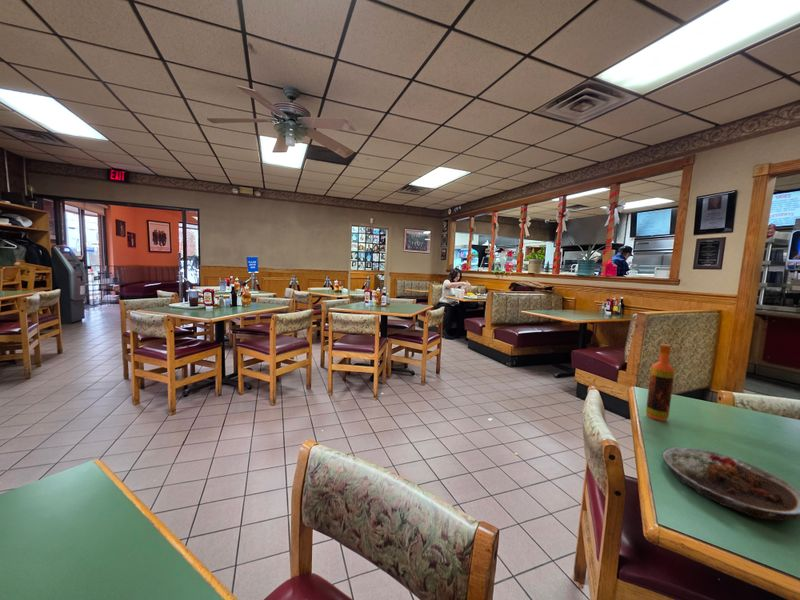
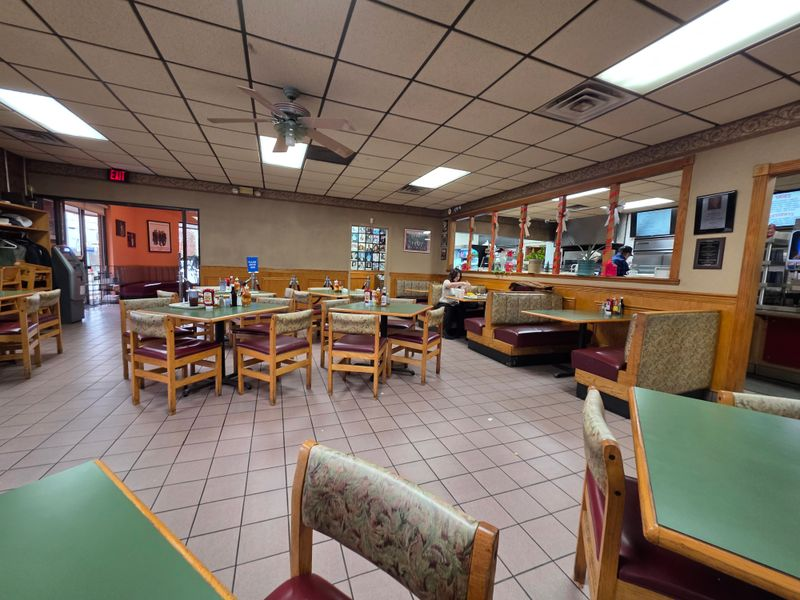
- plate (727, 475)
- hot sauce (661, 381)
